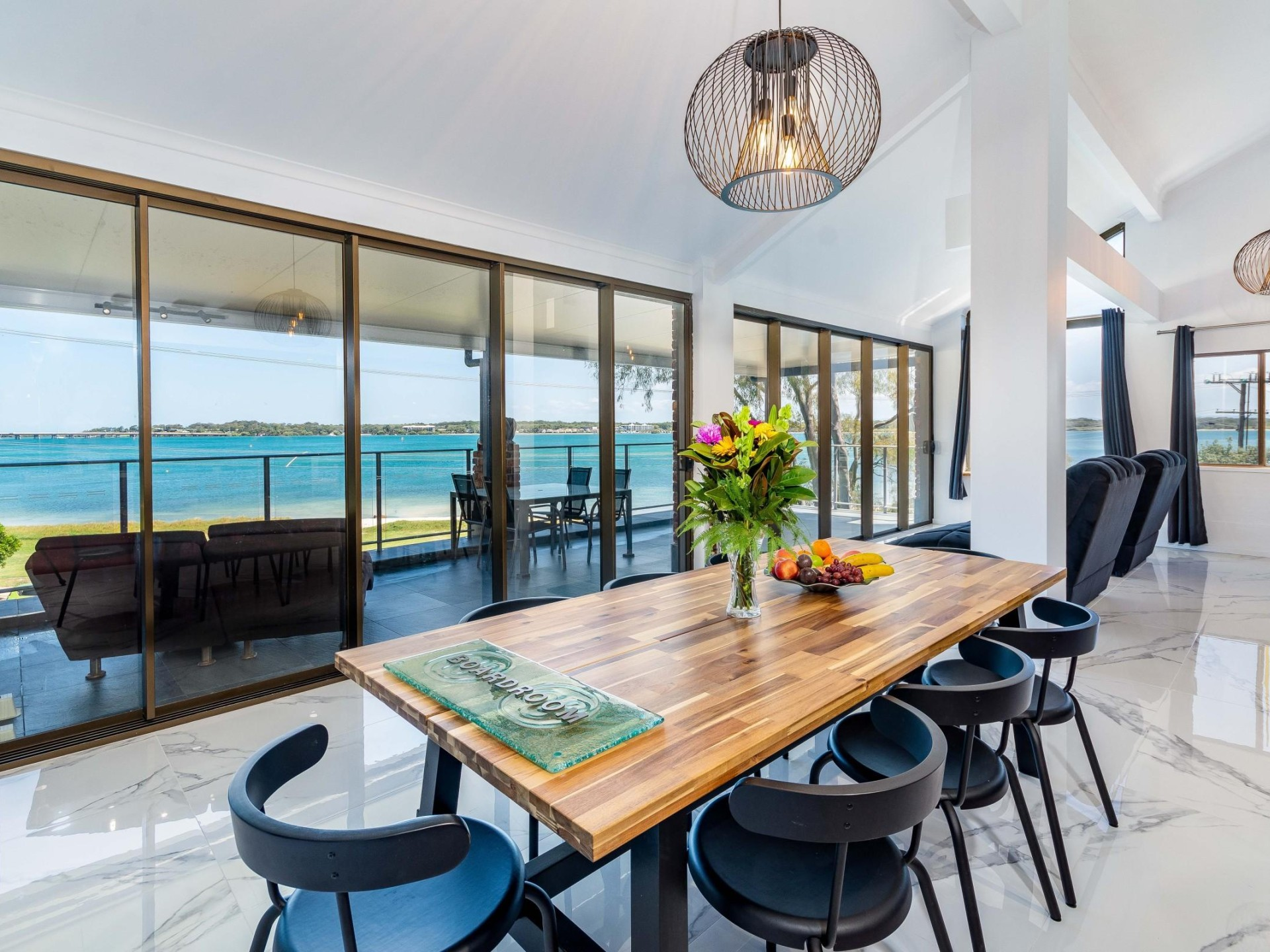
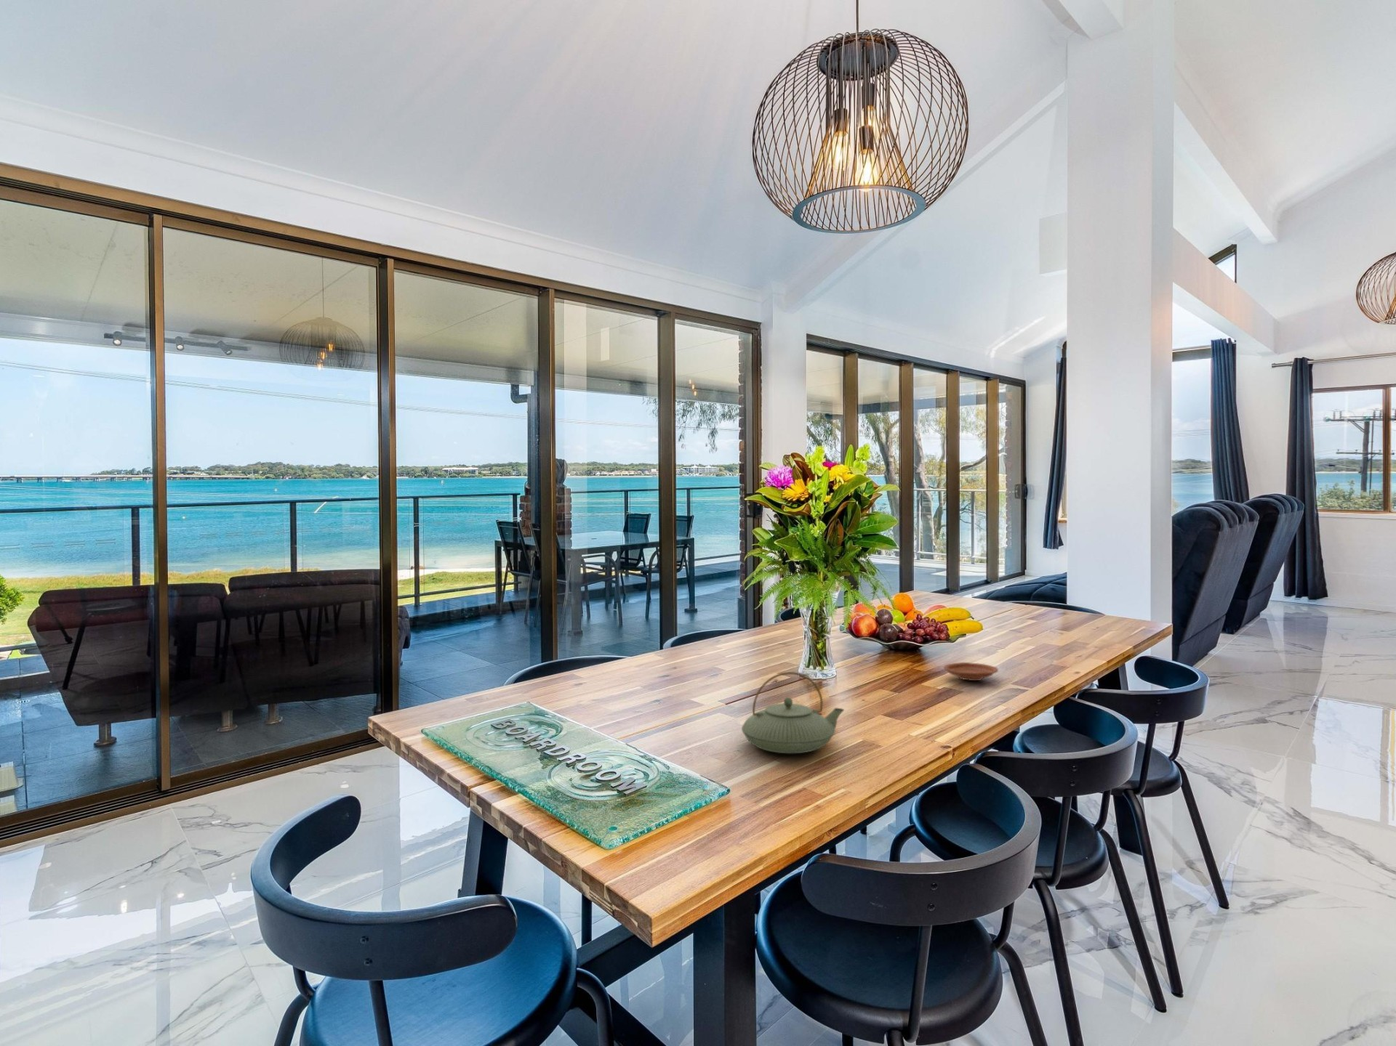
+ plate (970, 672)
+ teapot (794, 709)
